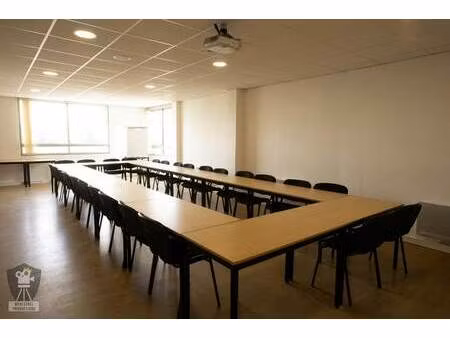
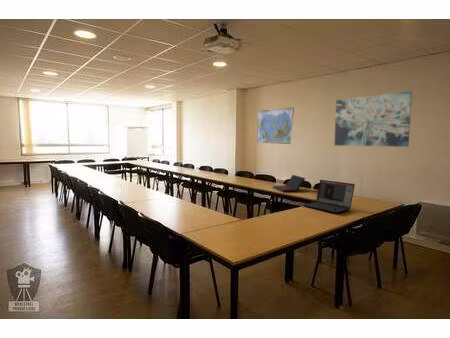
+ world map (273, 126)
+ laptop (327, 195)
+ laptop (288, 182)
+ wall art (369, 121)
